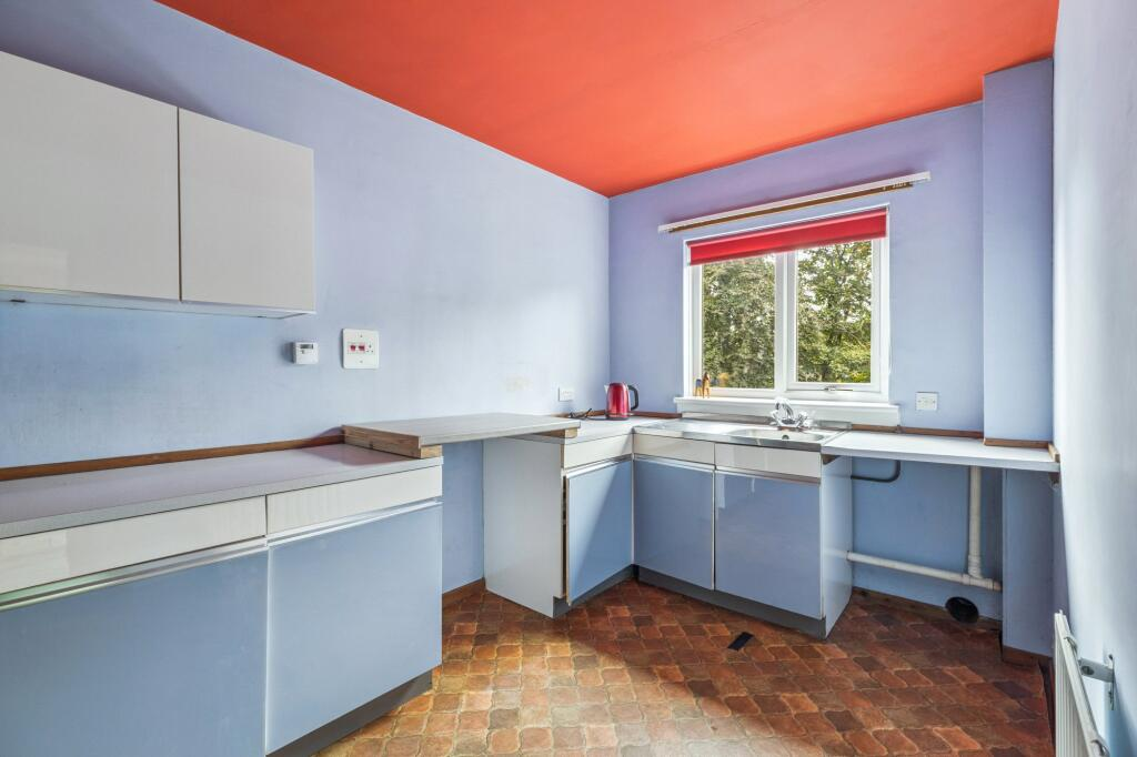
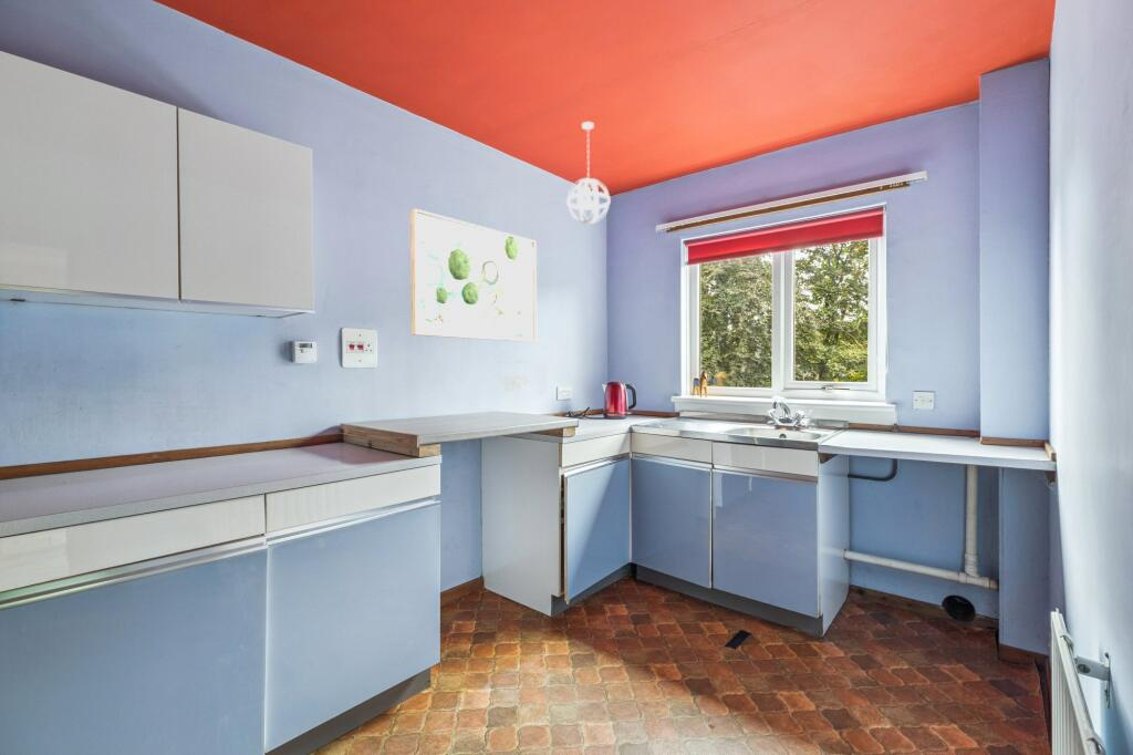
+ wall art (481, 282)
+ pendant light (589, 175)
